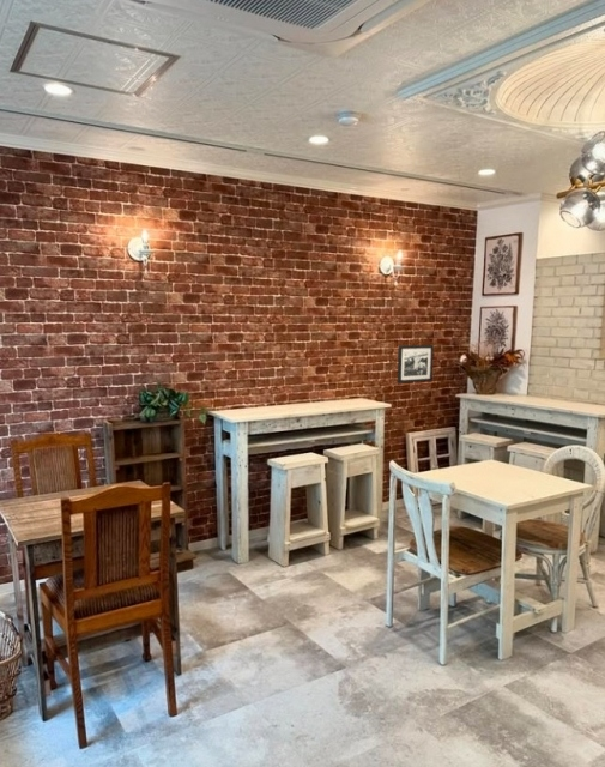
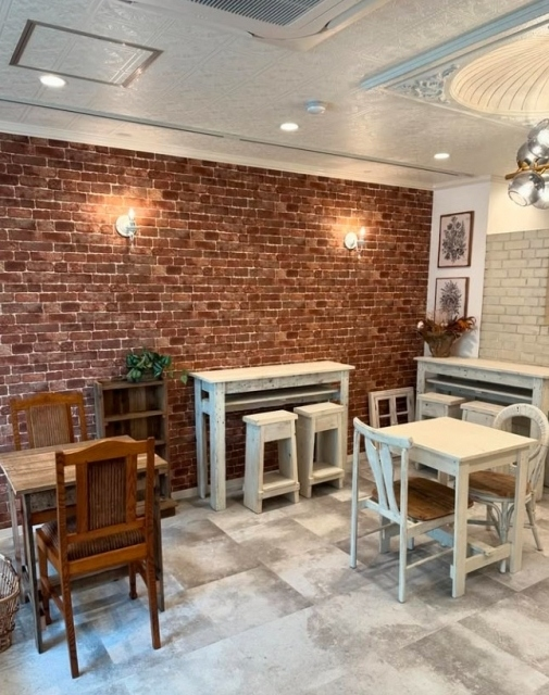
- picture frame (415, 363)
